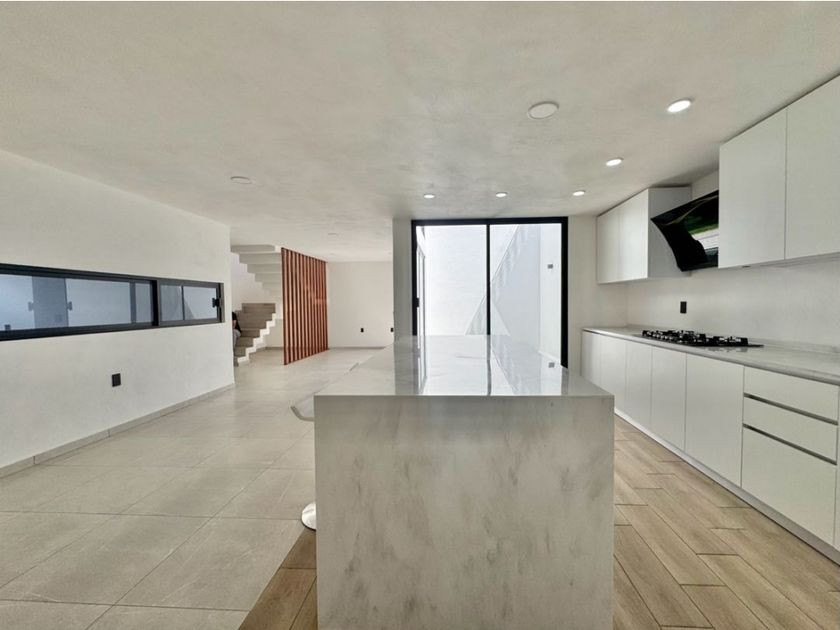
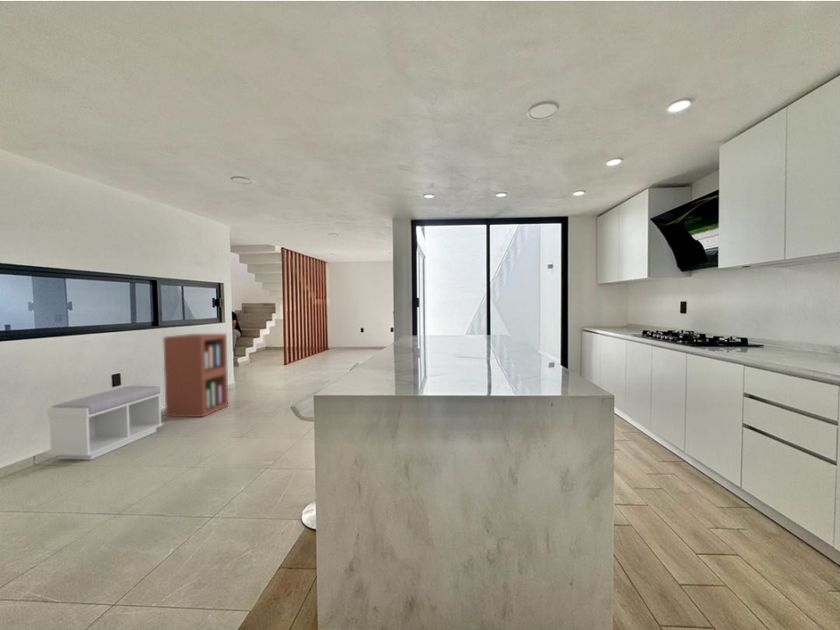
+ bench (111, 418)
+ bookshelf (197, 373)
